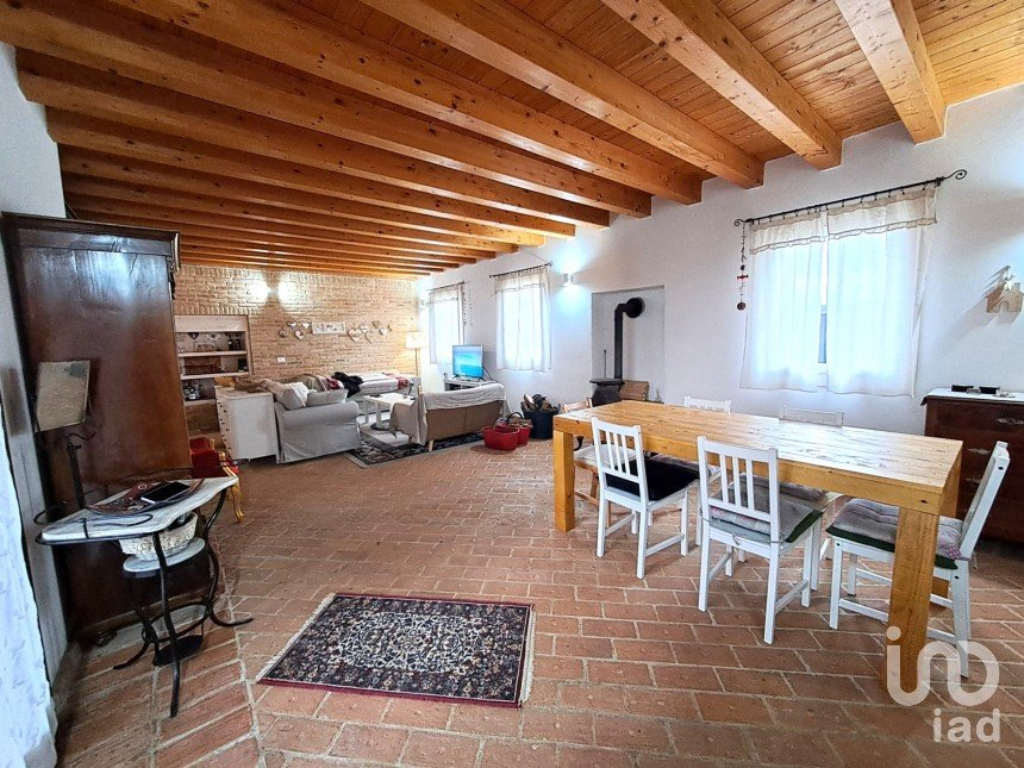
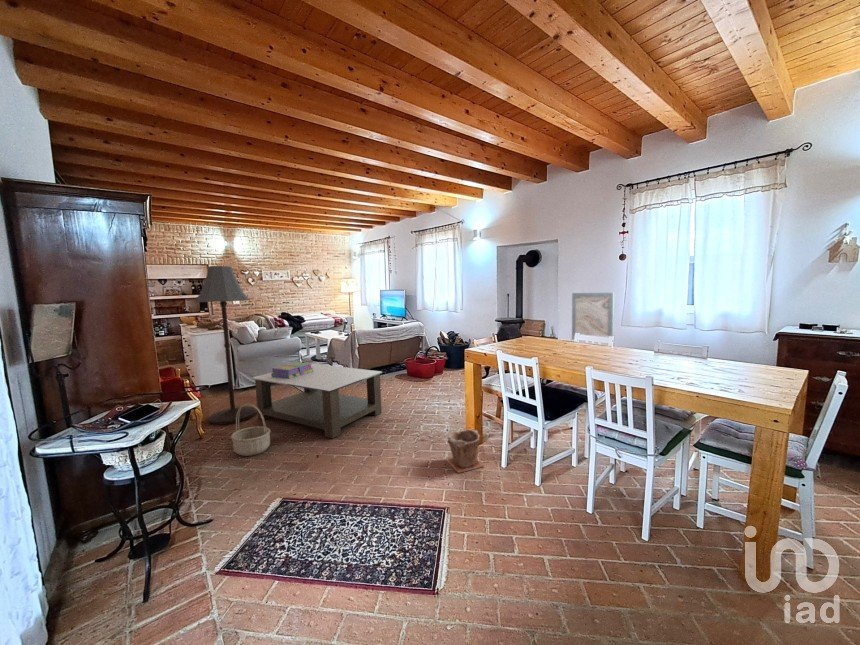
+ plant pot (464, 448)
+ floor lamp (226, 343)
+ wall art (591, 318)
+ basket (250, 427)
+ coffee table (319, 395)
+ stack of books (292, 369)
